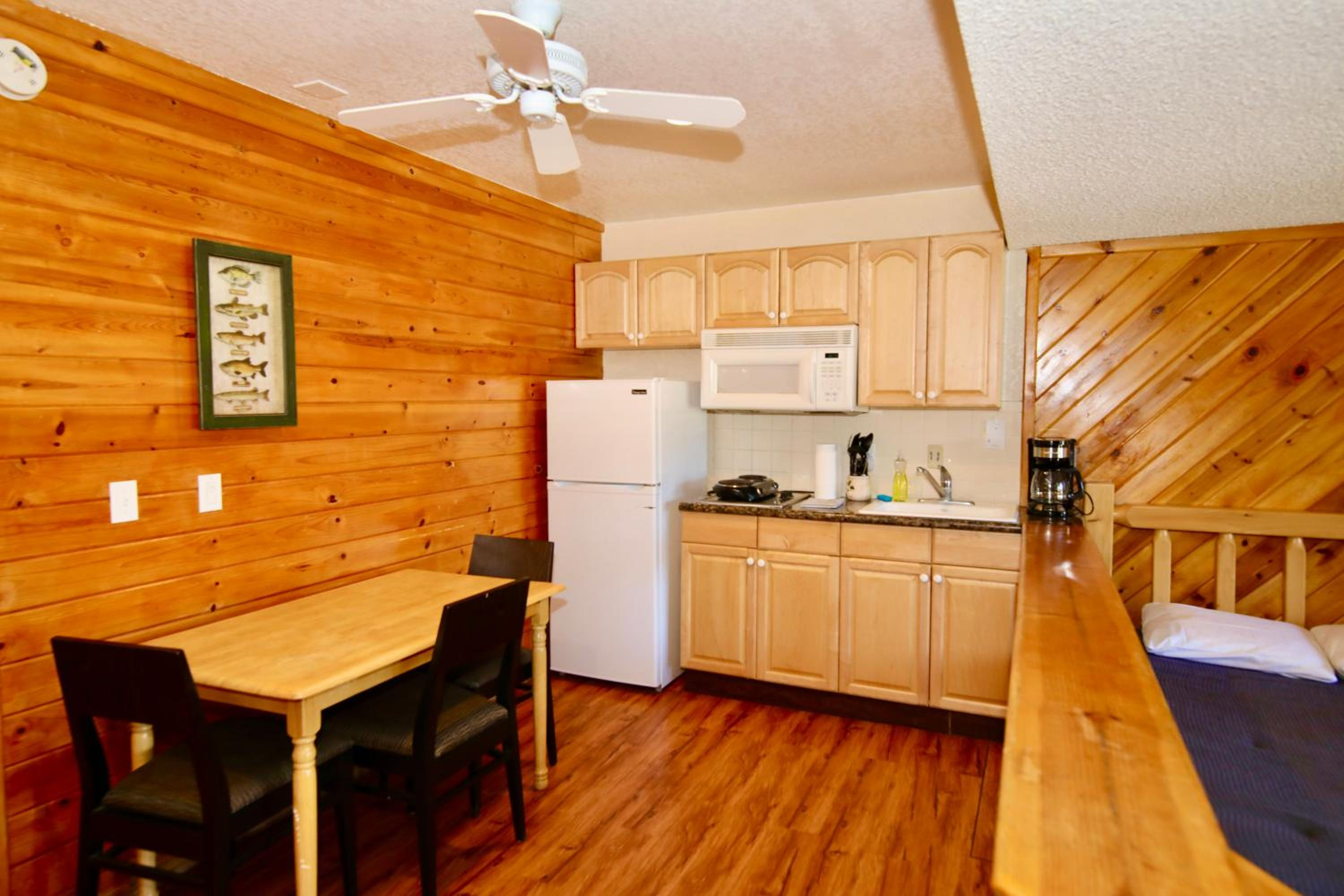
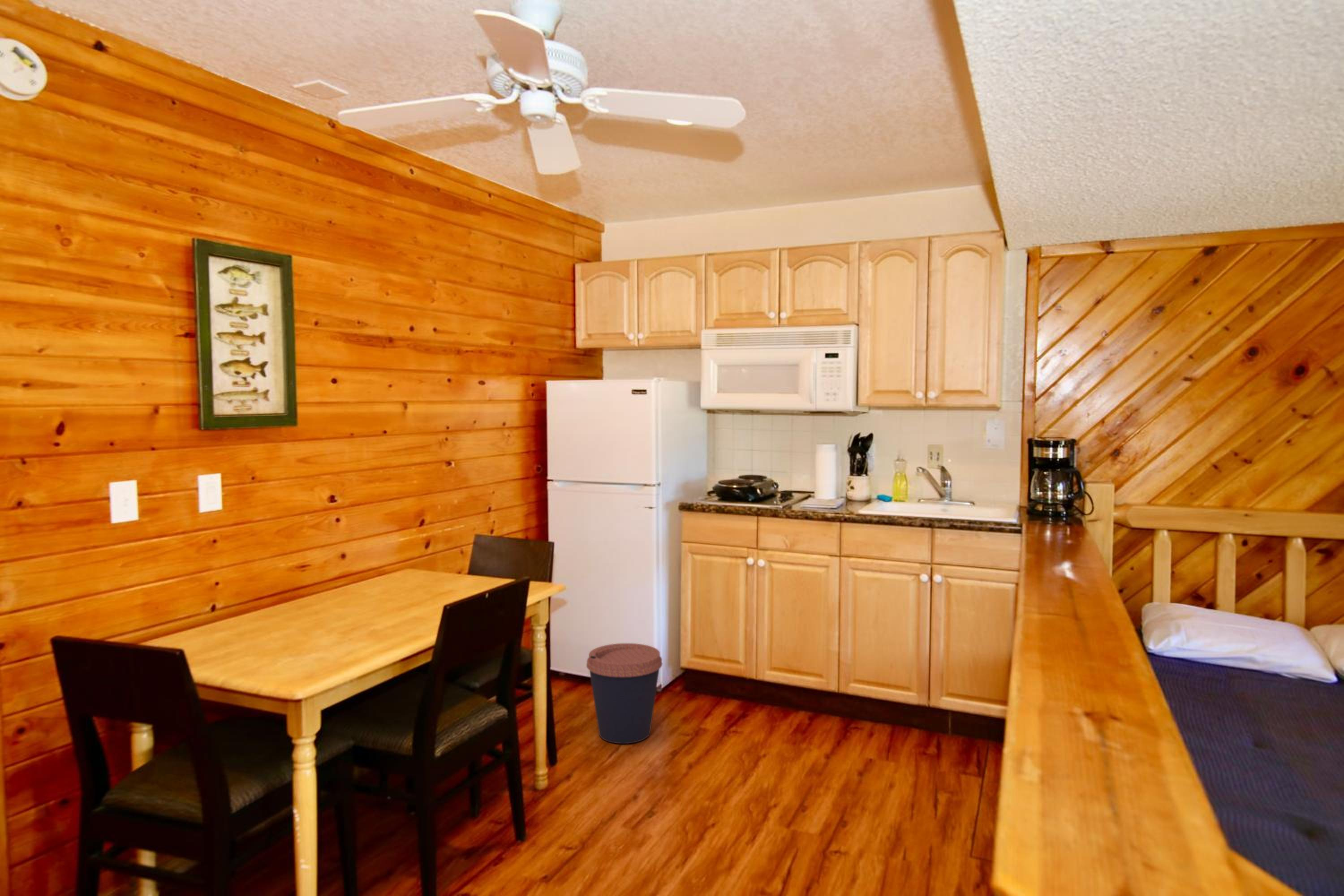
+ coffee cup (625, 693)
